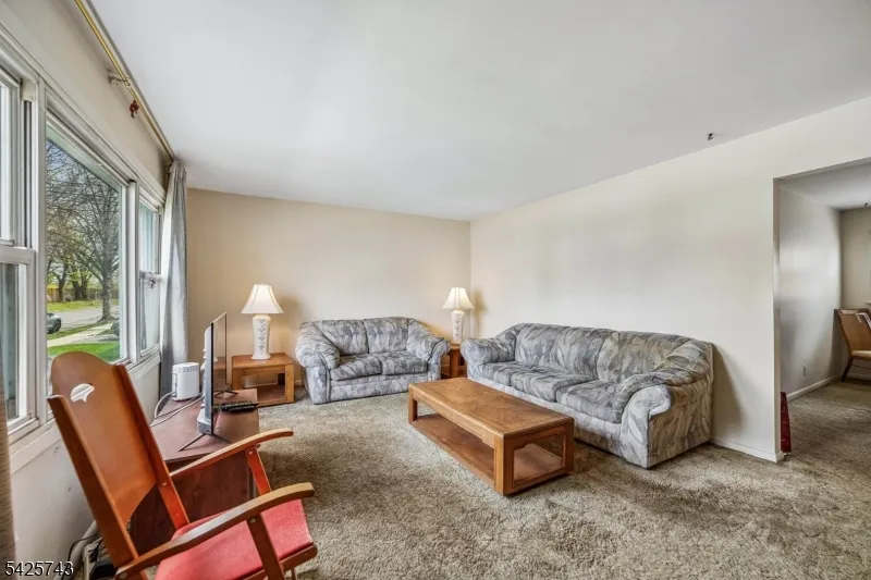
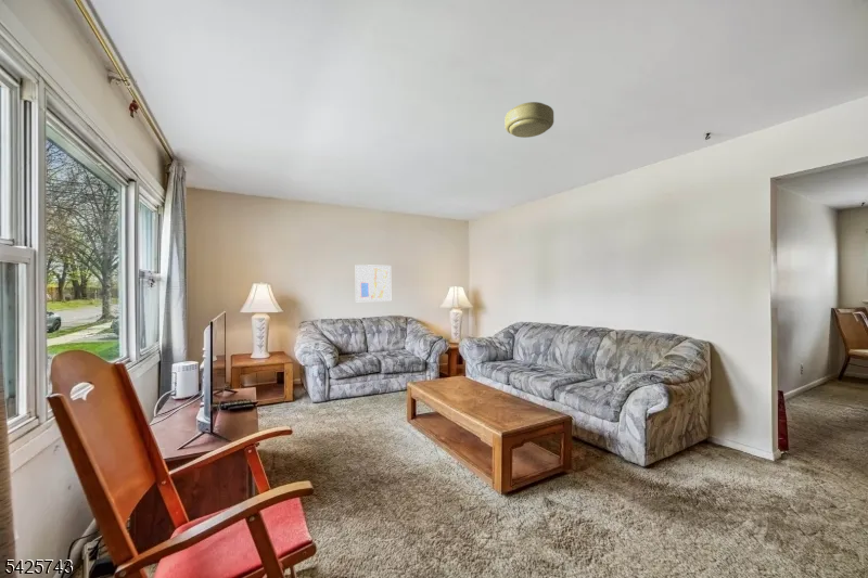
+ wall art (373, 283)
+ ceiling light (528, 120)
